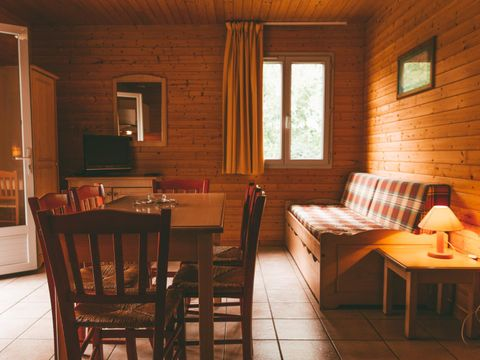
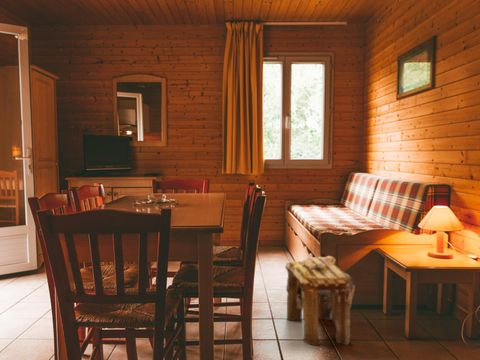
+ stool (318, 295)
